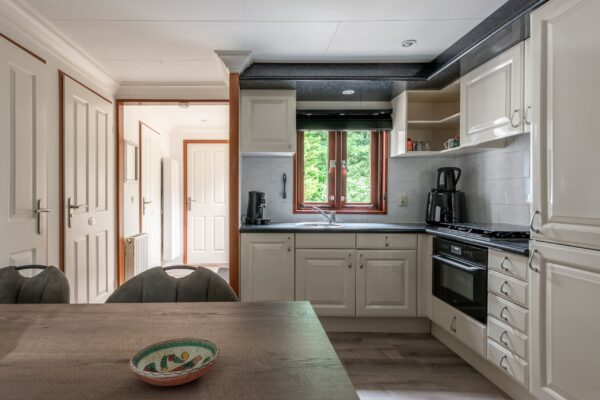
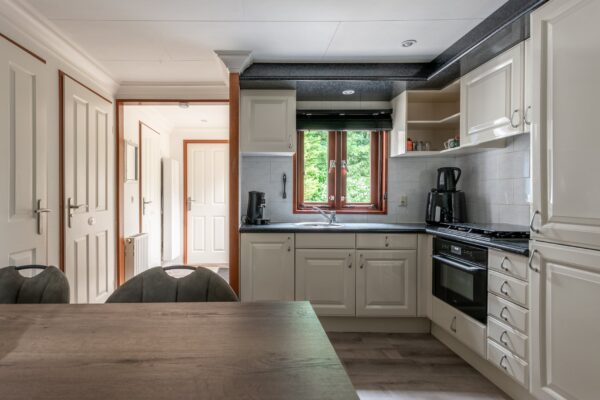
- decorative bowl (176, 364)
